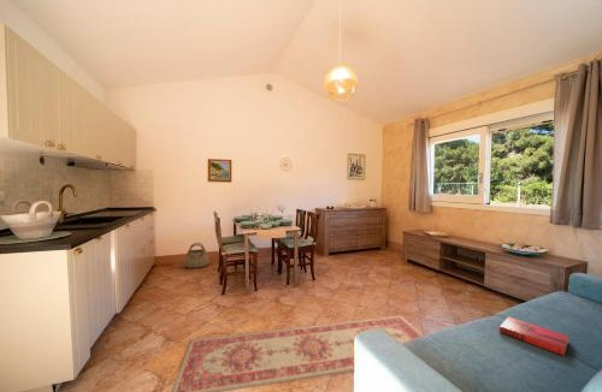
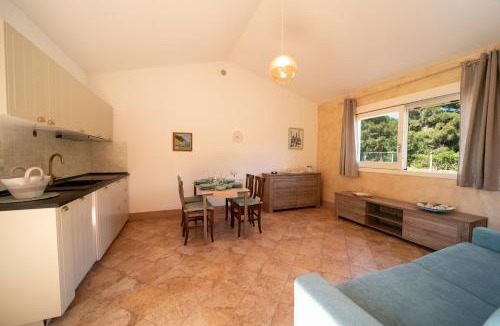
- hardback book (532, 333)
- rug (313, 346)
- basket (196, 254)
